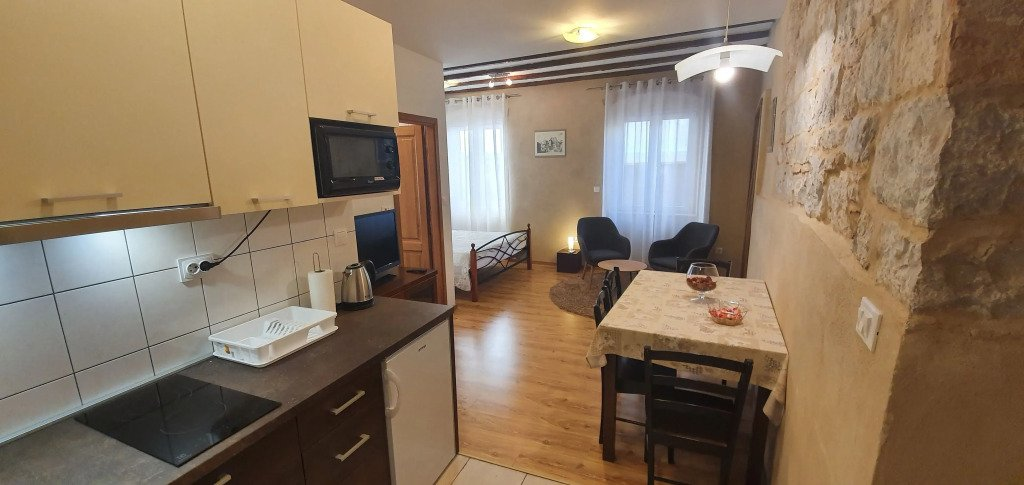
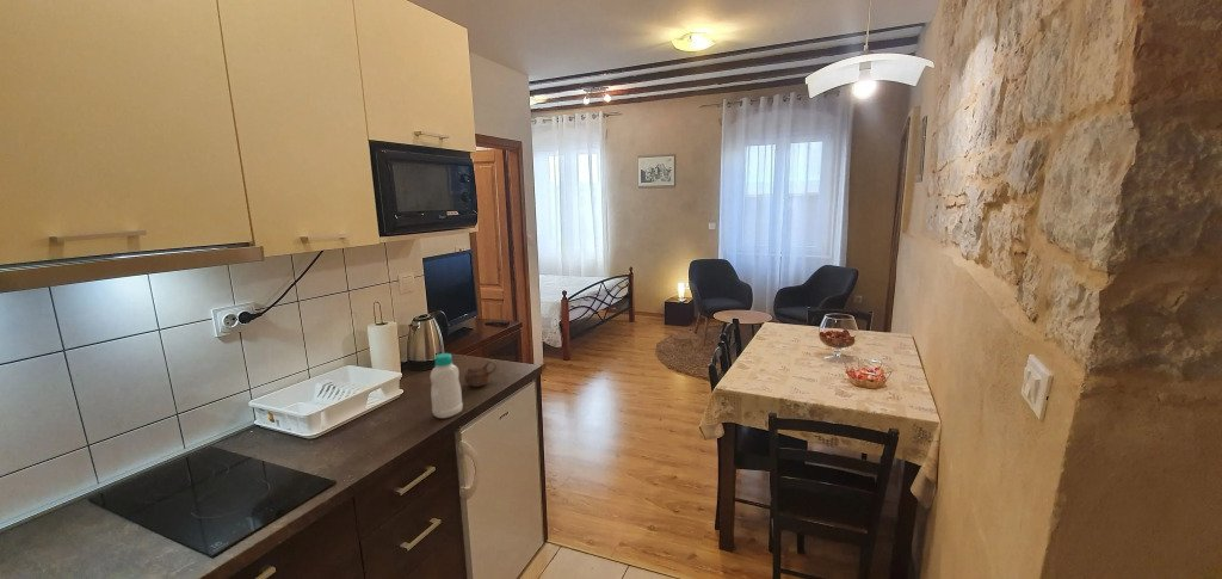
+ bottle (445, 384)
+ cup (479, 372)
